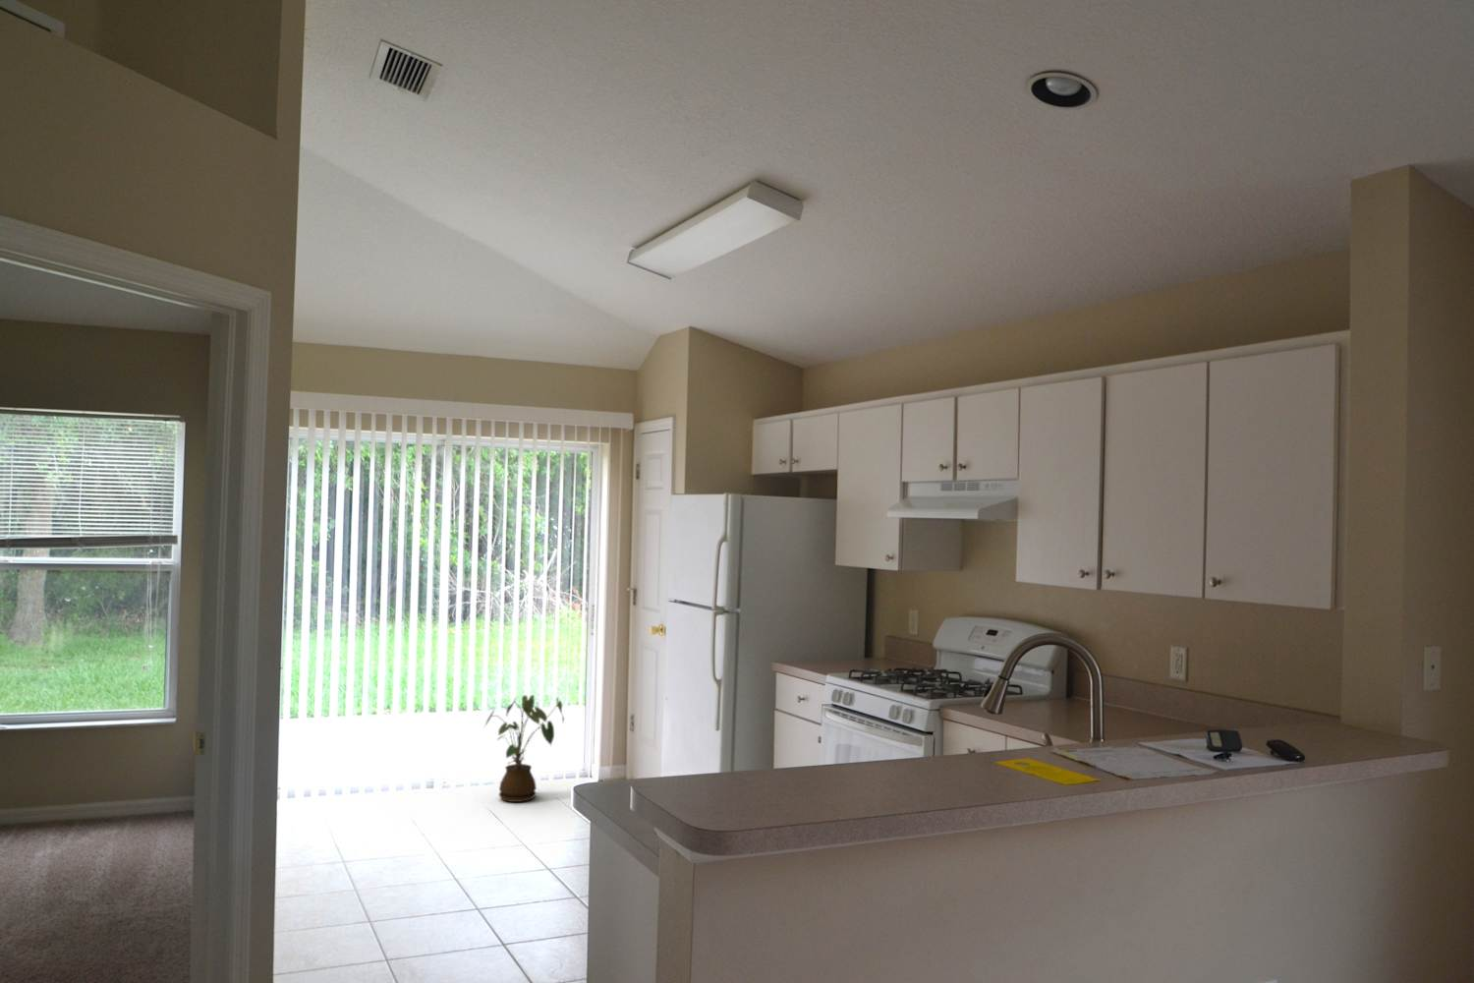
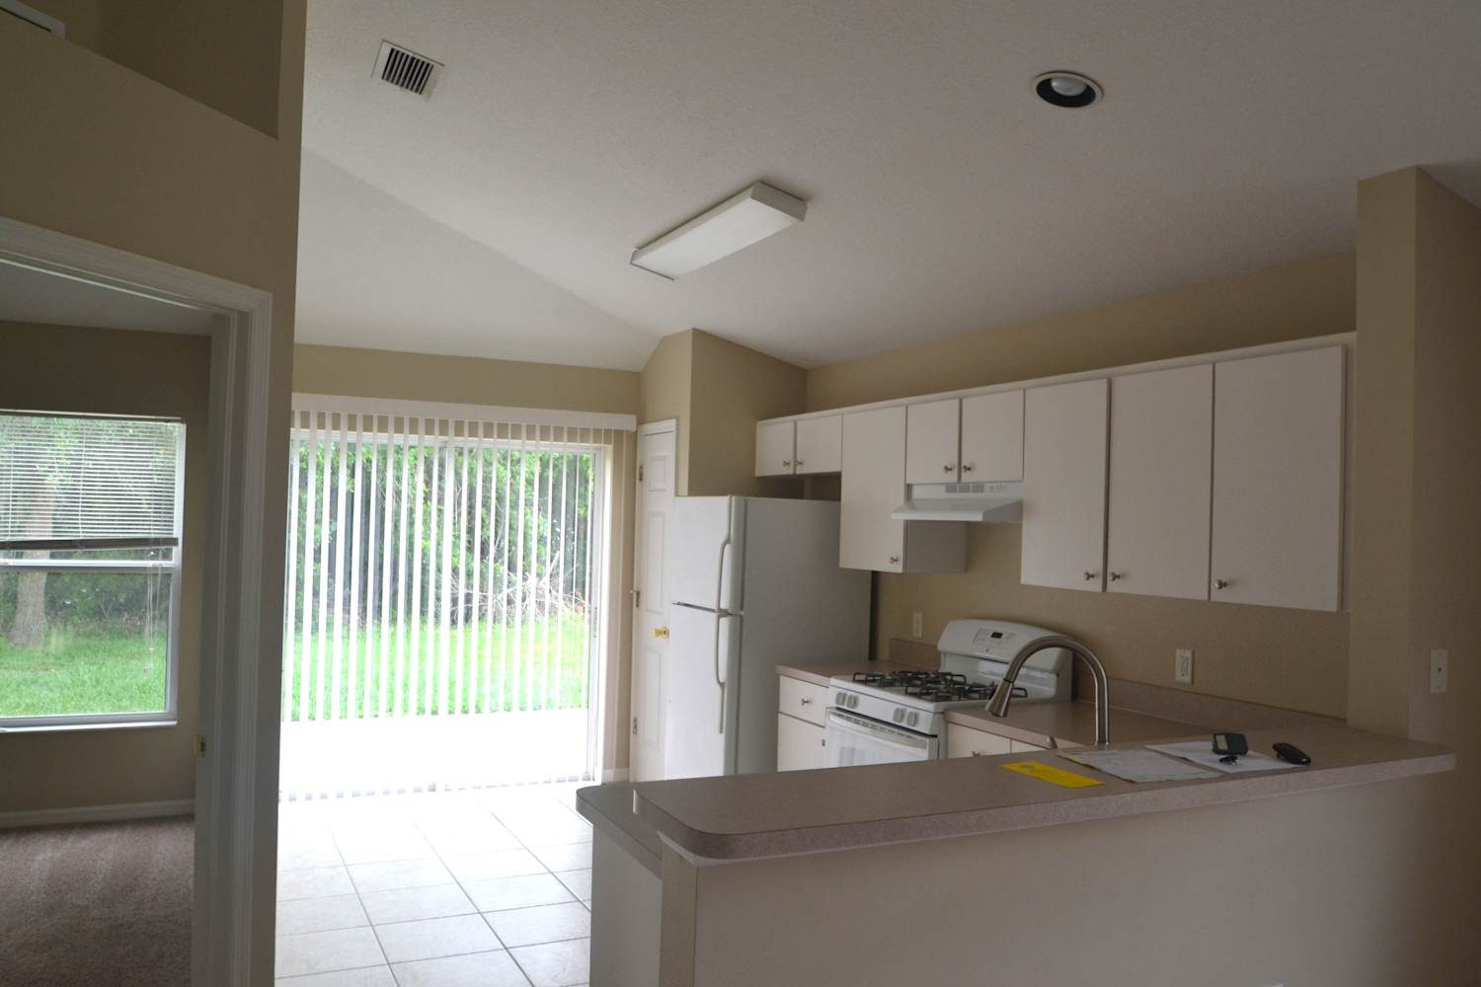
- house plant (524, 747)
